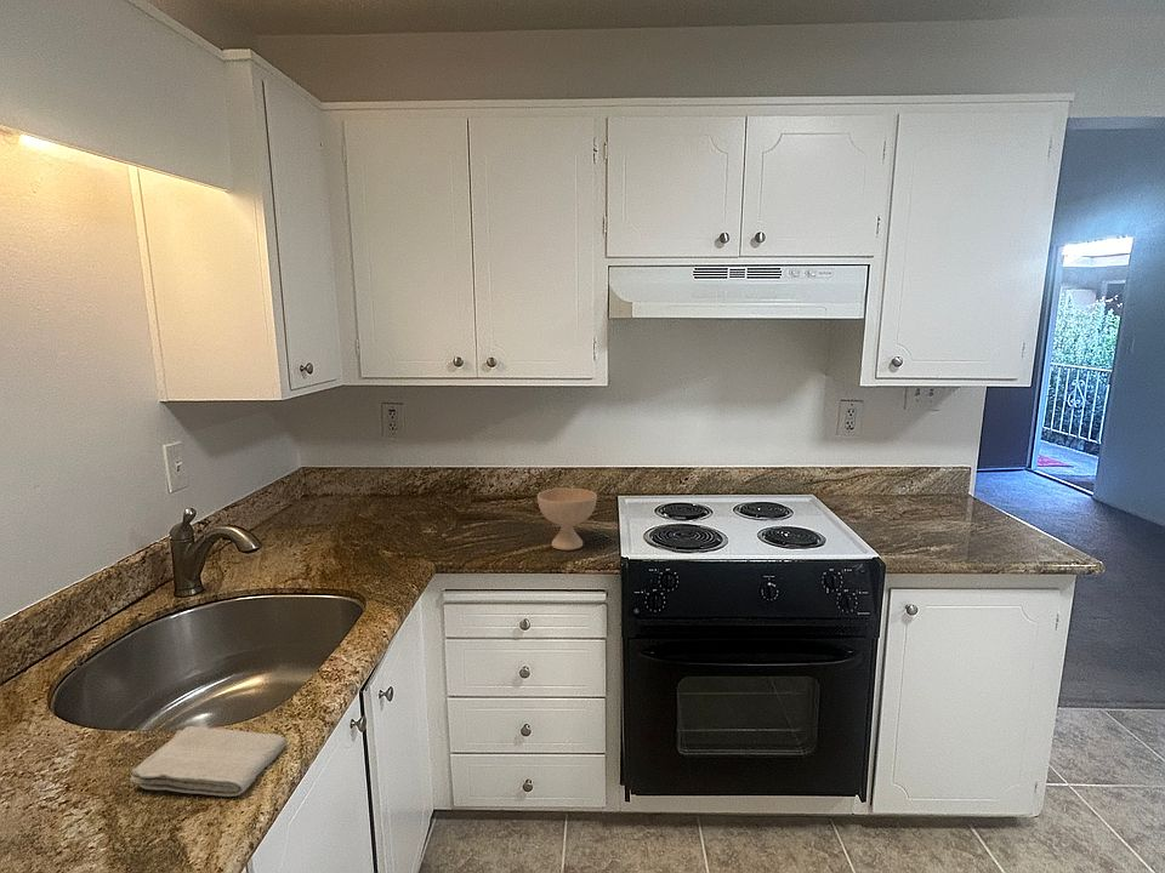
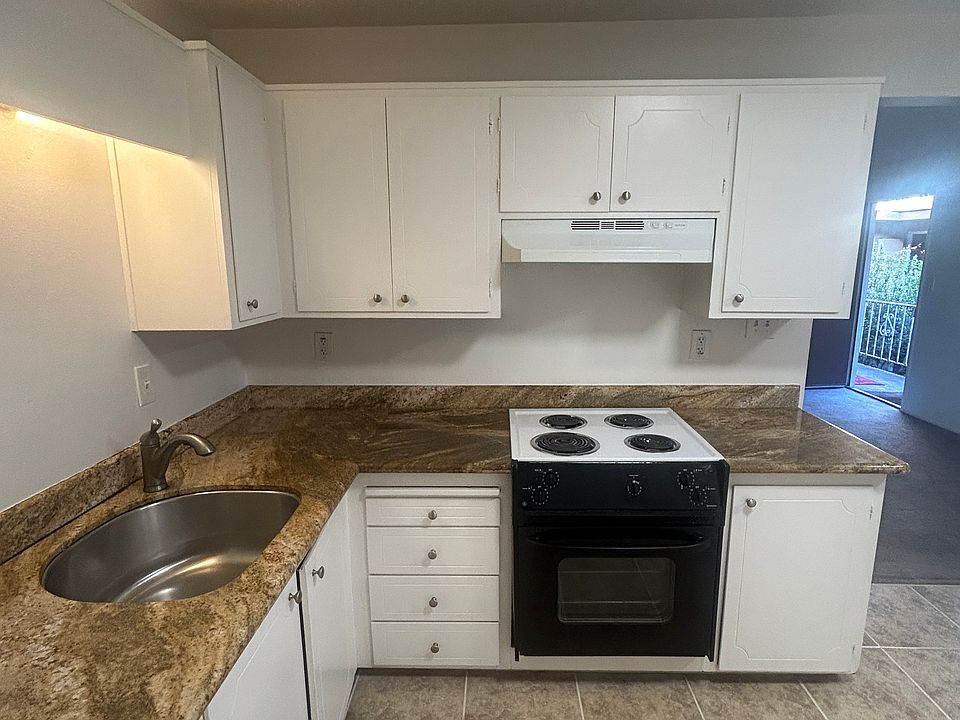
- washcloth (210, 758)
- bowl (567, 519)
